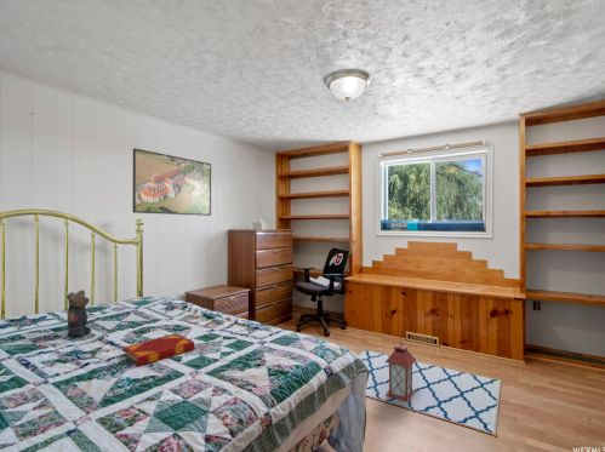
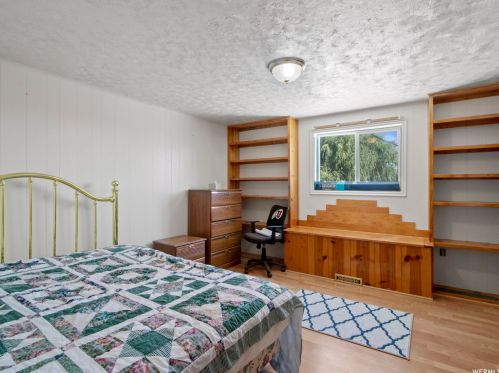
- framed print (176, 185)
- hardback book (159, 348)
- lantern (400, 364)
- teddy bear (76, 311)
